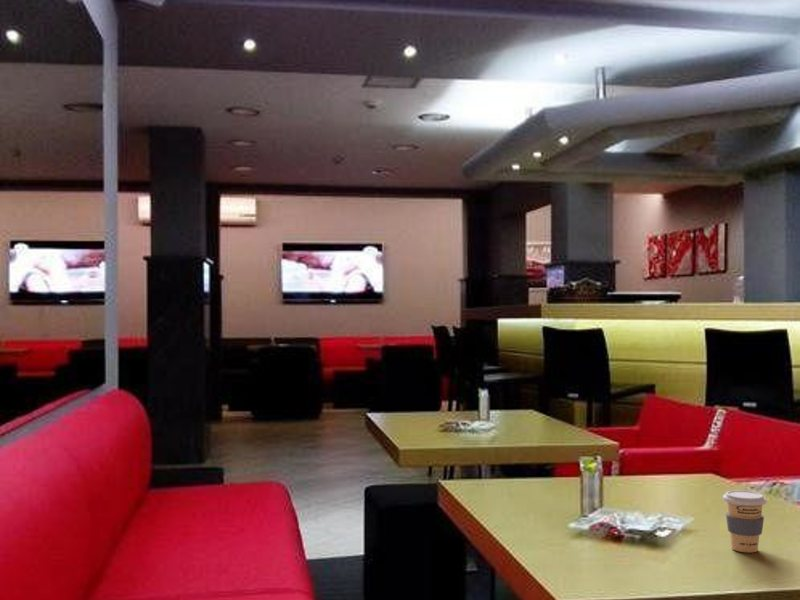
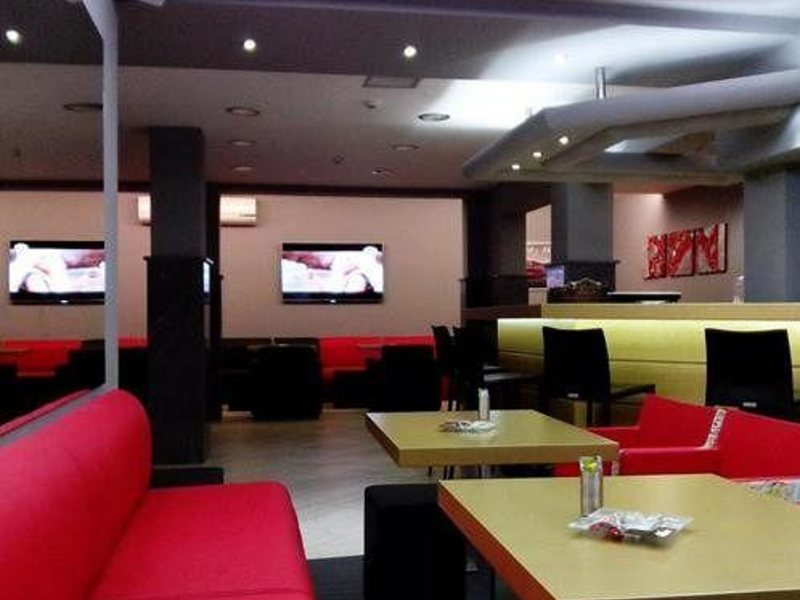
- coffee cup (744, 521)
